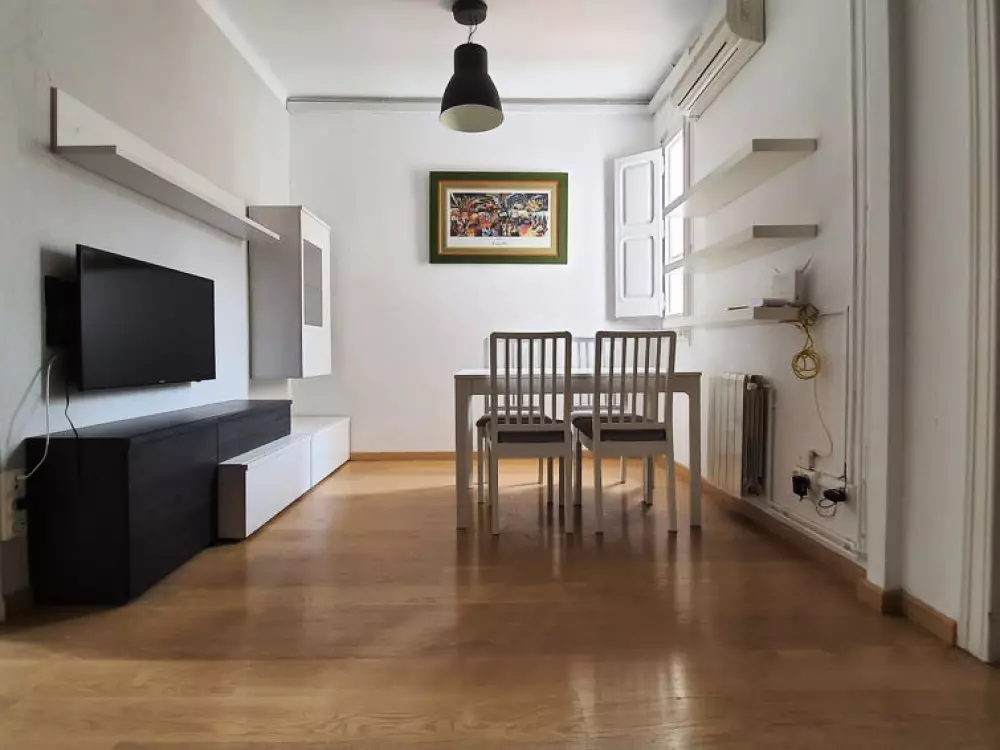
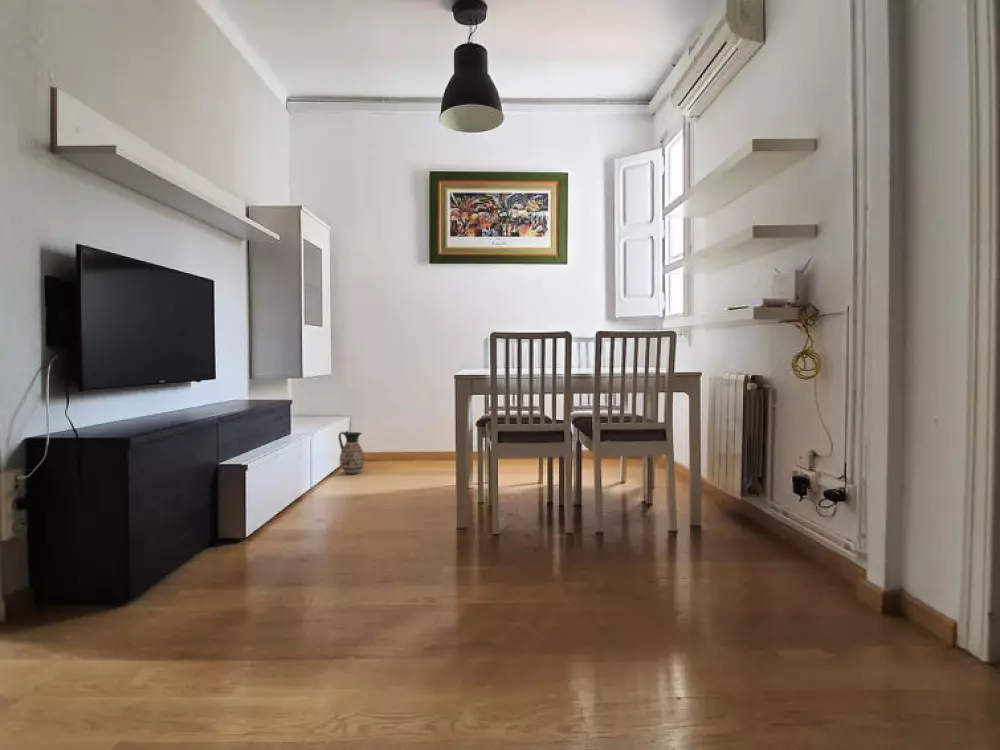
+ ceramic jug (351, 452)
